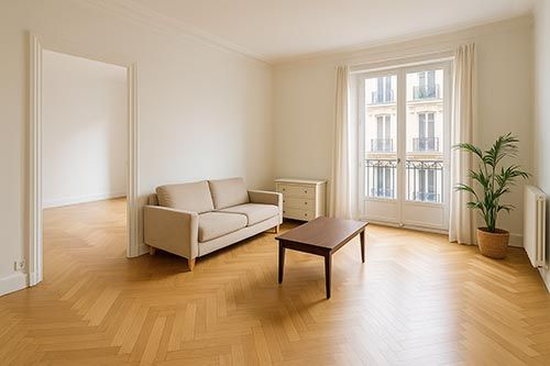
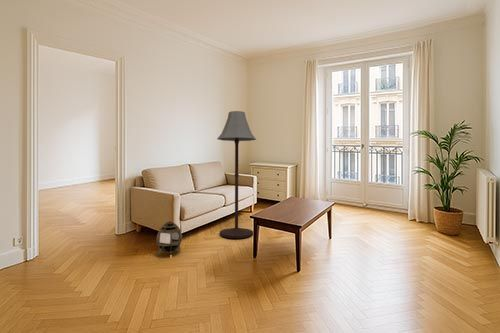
+ floor lamp (236, 173)
+ lantern (169, 237)
